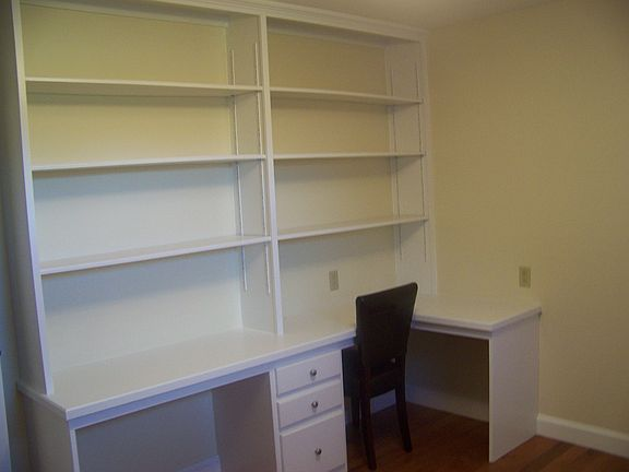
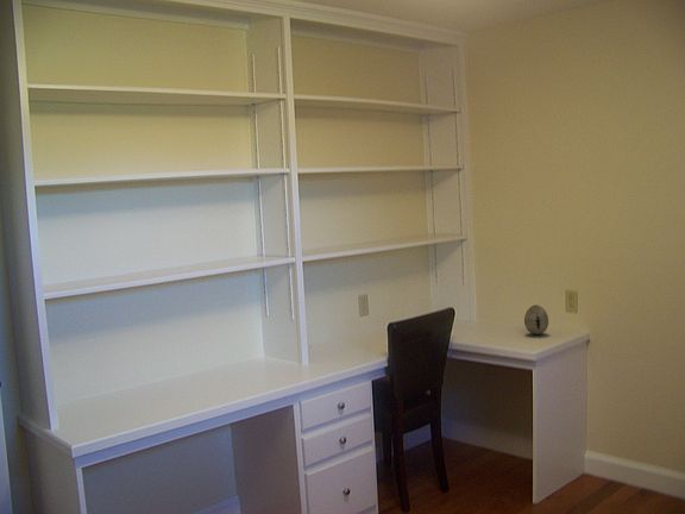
+ decorative egg (536, 319)
